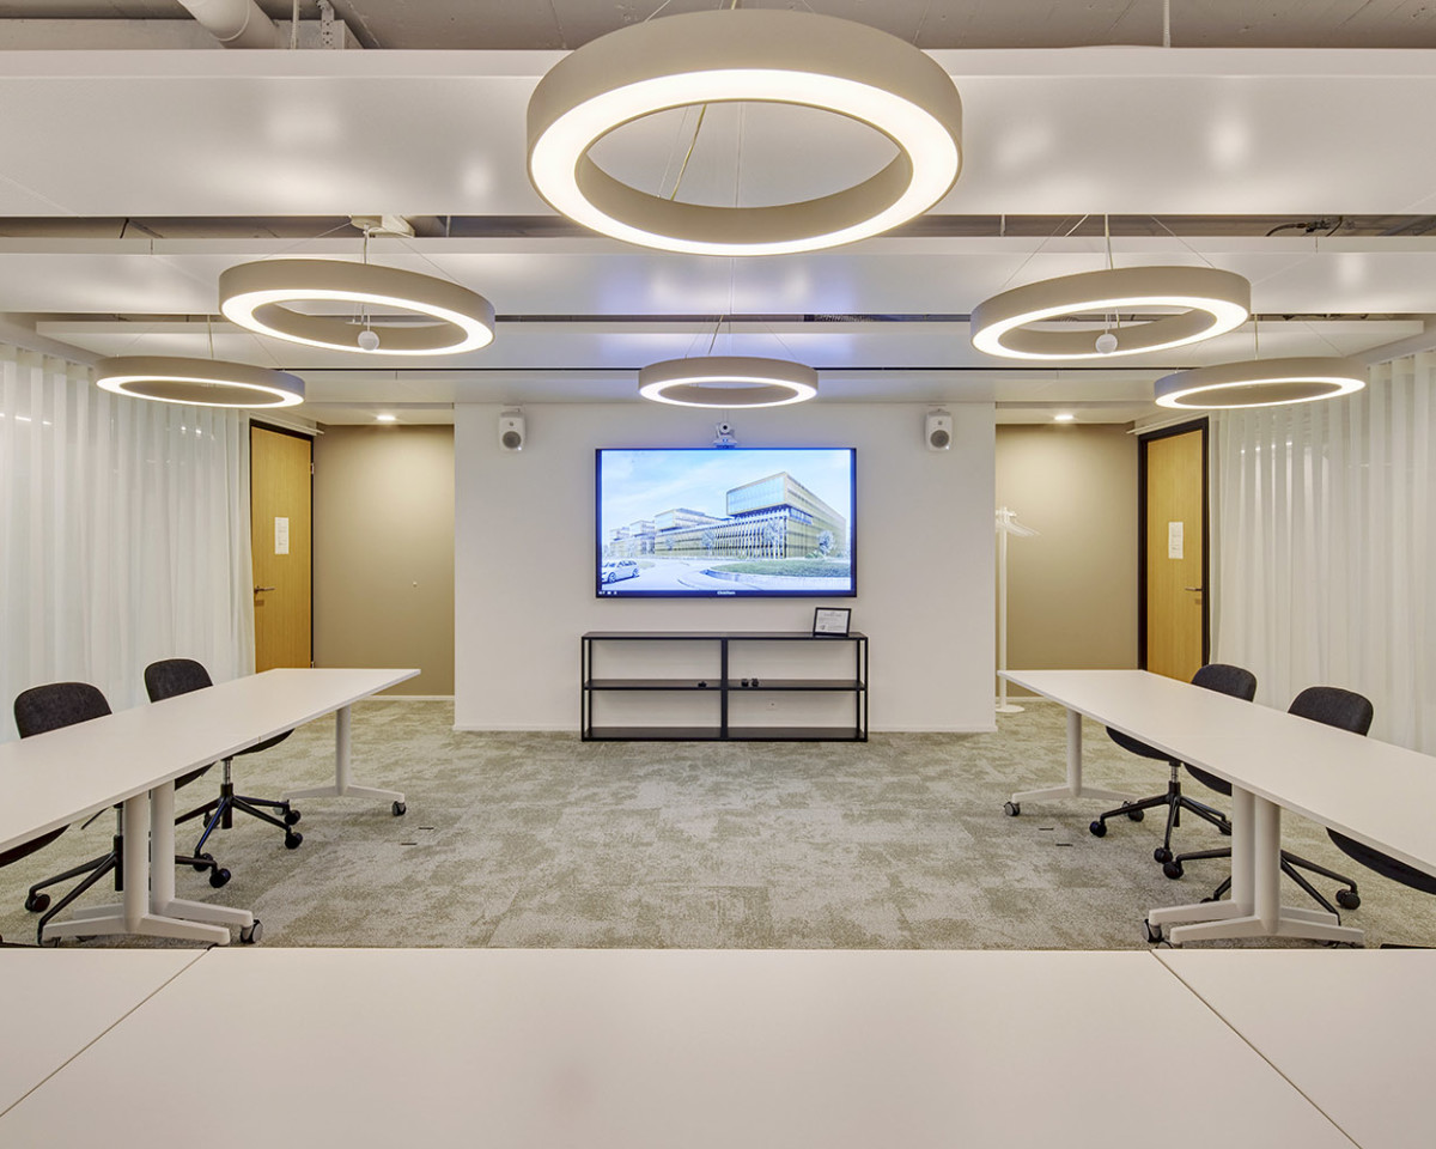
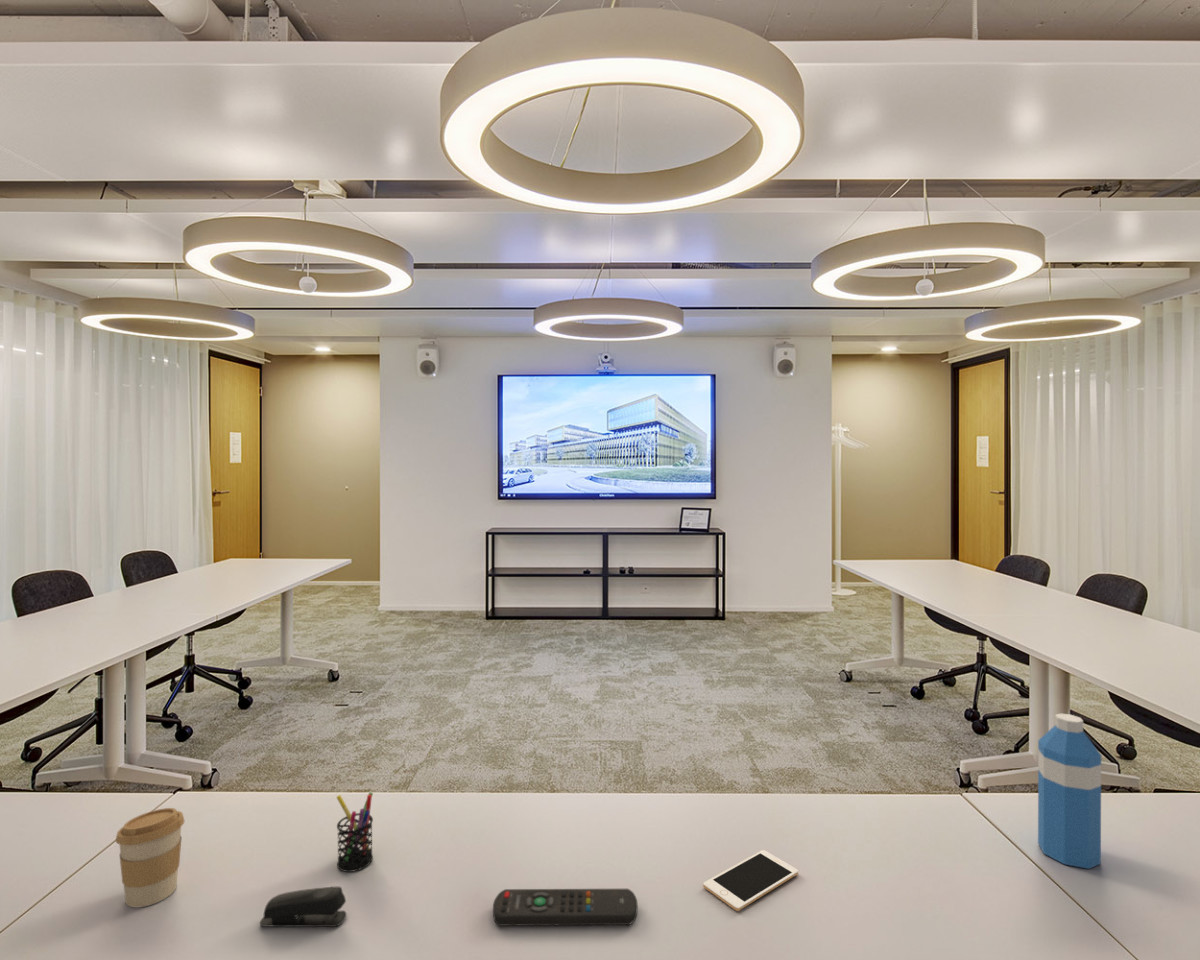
+ coffee cup (151, 854)
+ remote control (565, 906)
+ cell phone (751, 878)
+ pen holder (359, 825)
+ stapler (303, 904)
+ water bottle (1068, 785)
